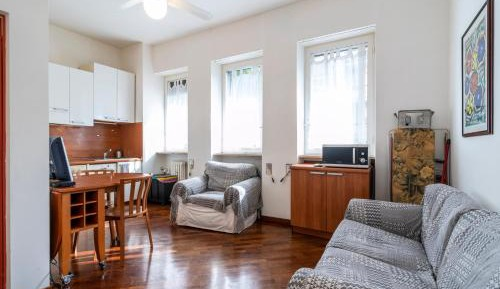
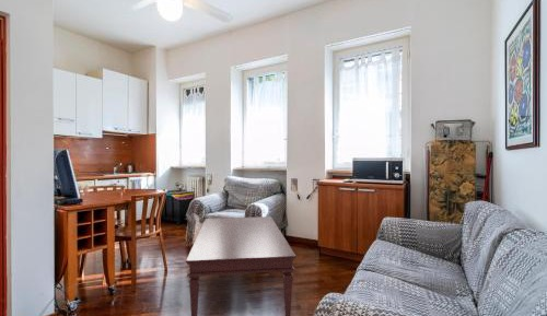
+ coffee table (240, 259)
